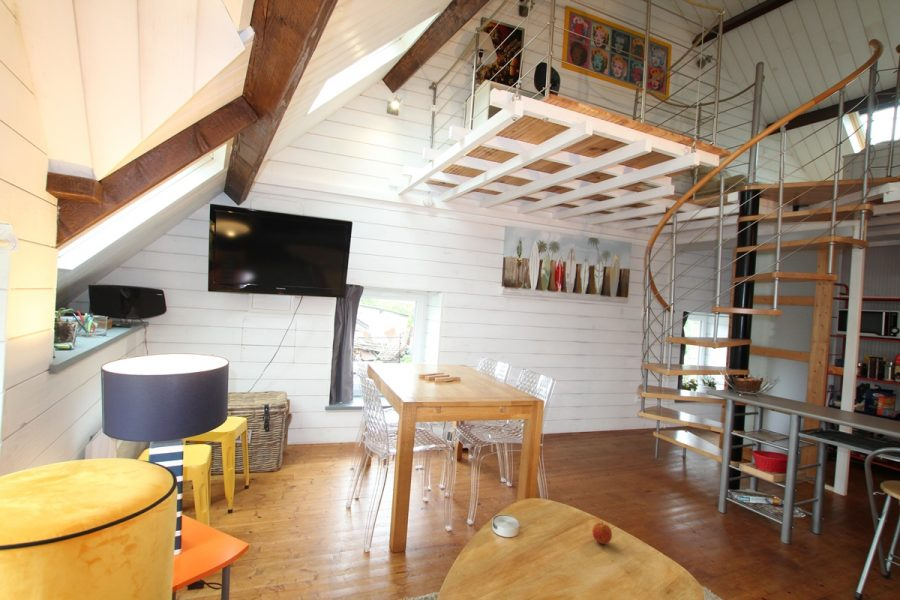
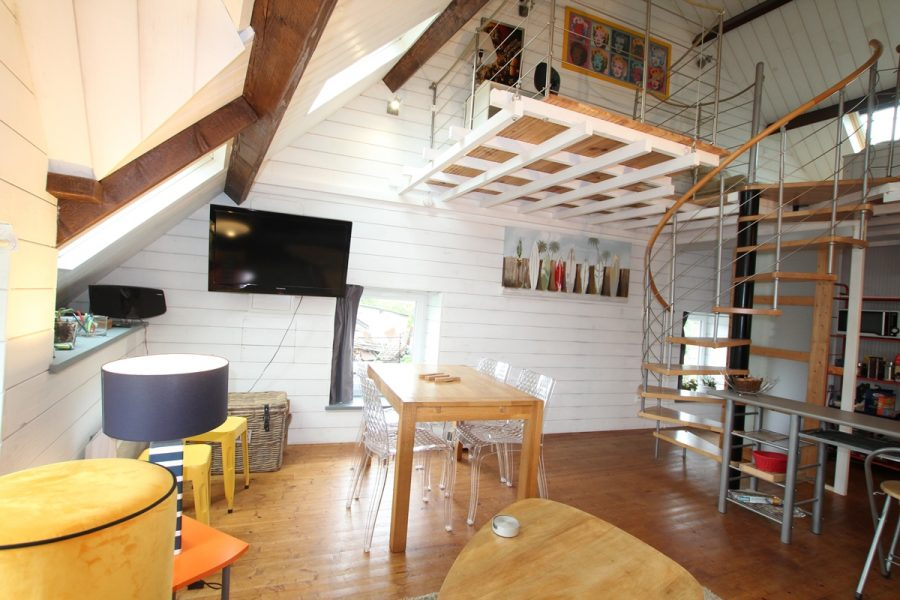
- fruit (602, 531)
